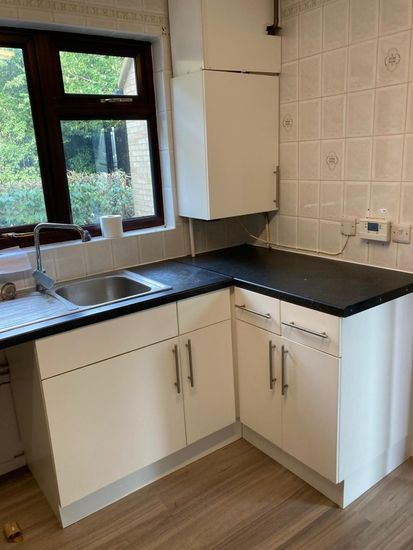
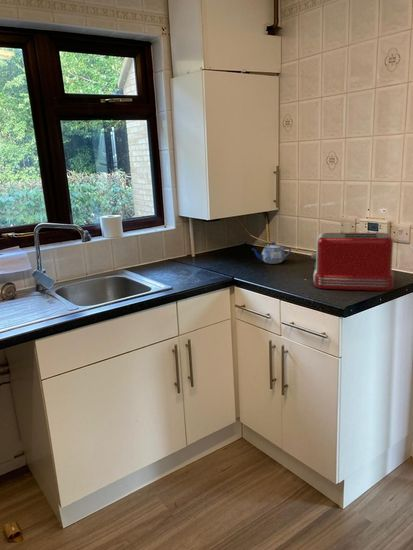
+ toaster (353, 259)
+ teapot (271, 252)
